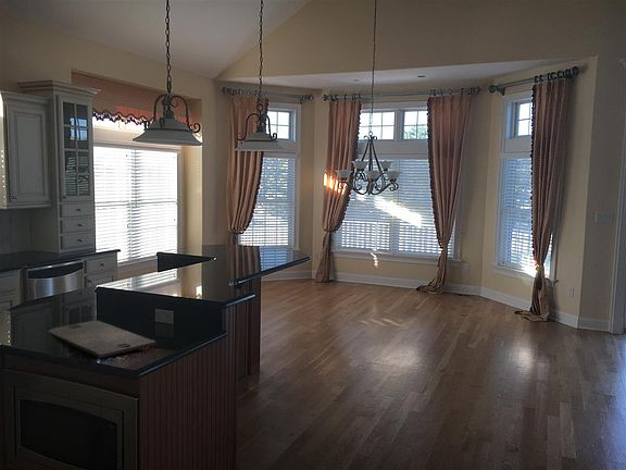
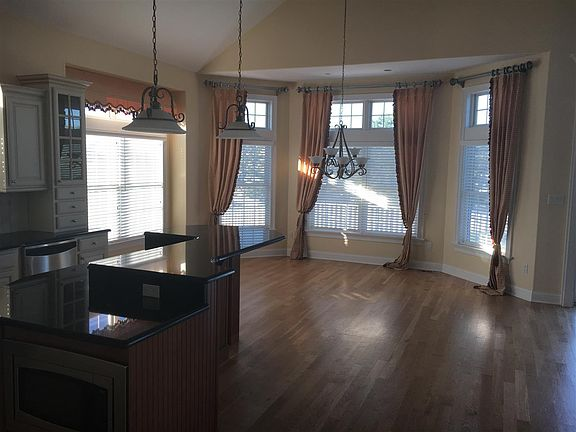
- cutting board (98, 336)
